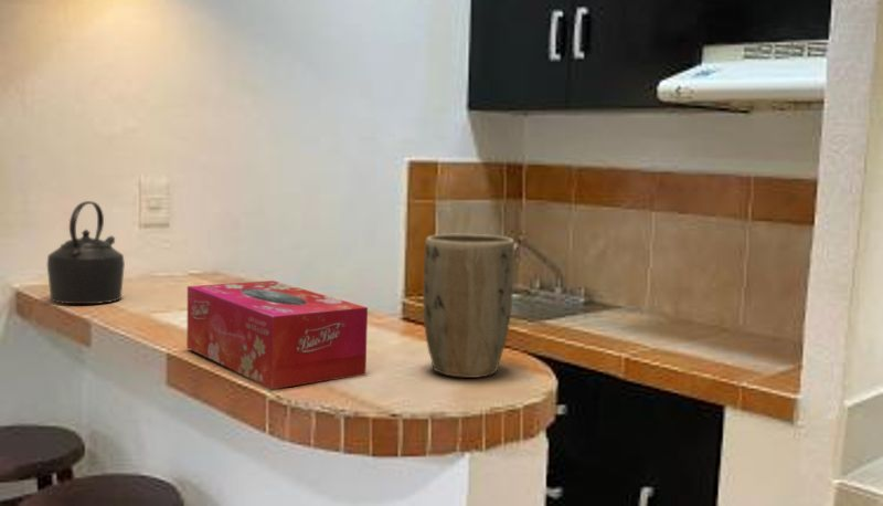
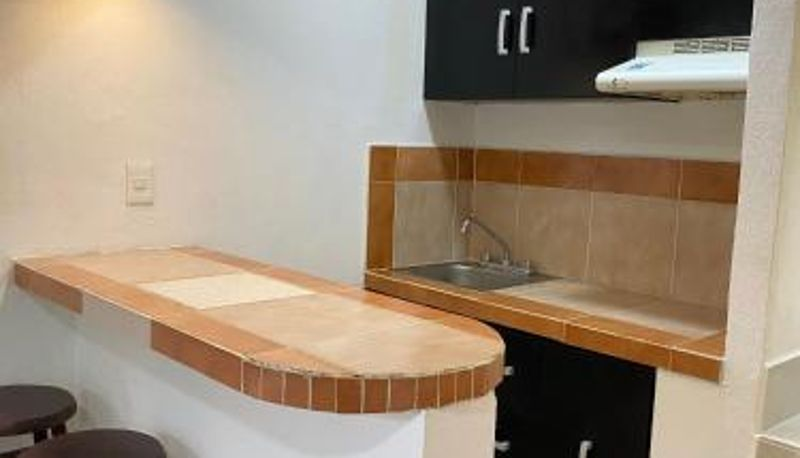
- tissue box (272, 328)
- kettle (93, 249)
- plant pot (467, 304)
